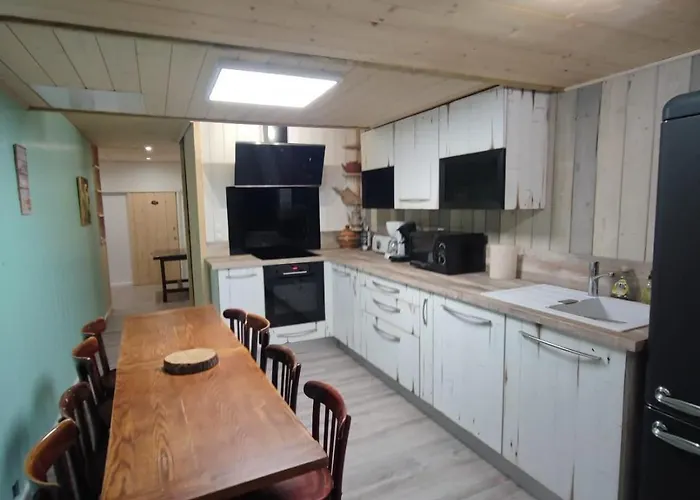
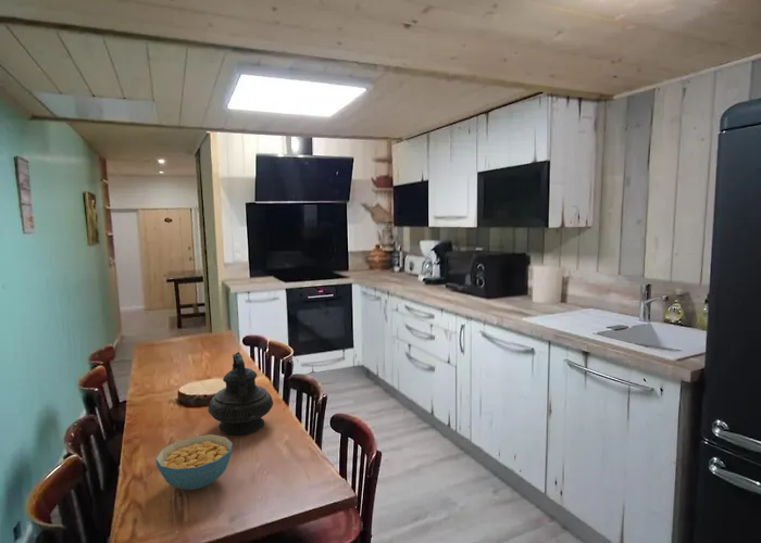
+ teapot (239, 386)
+ cereal bowl (196, 467)
